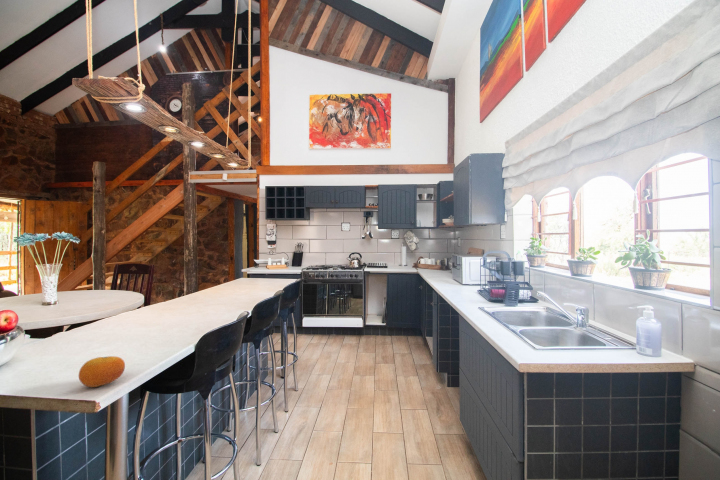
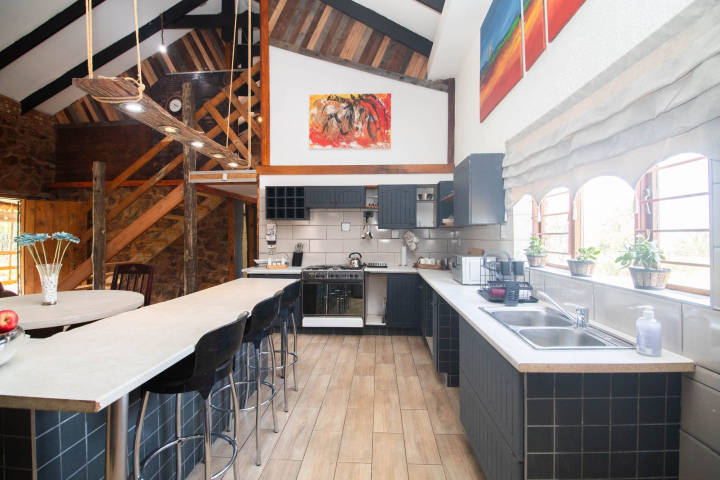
- fruit (102, 370)
